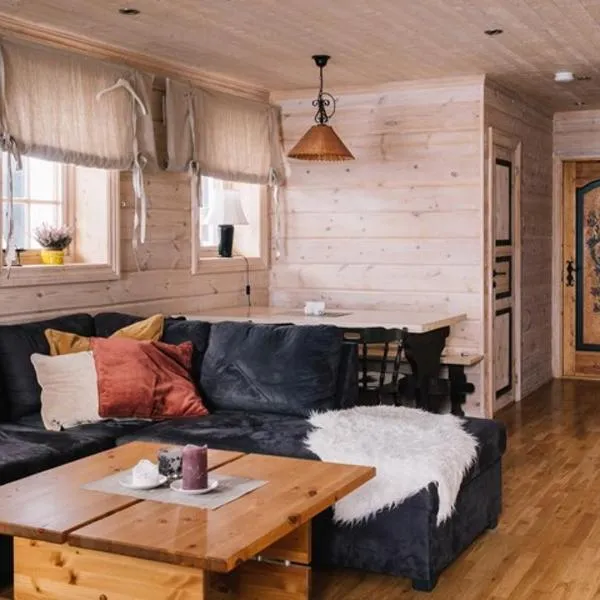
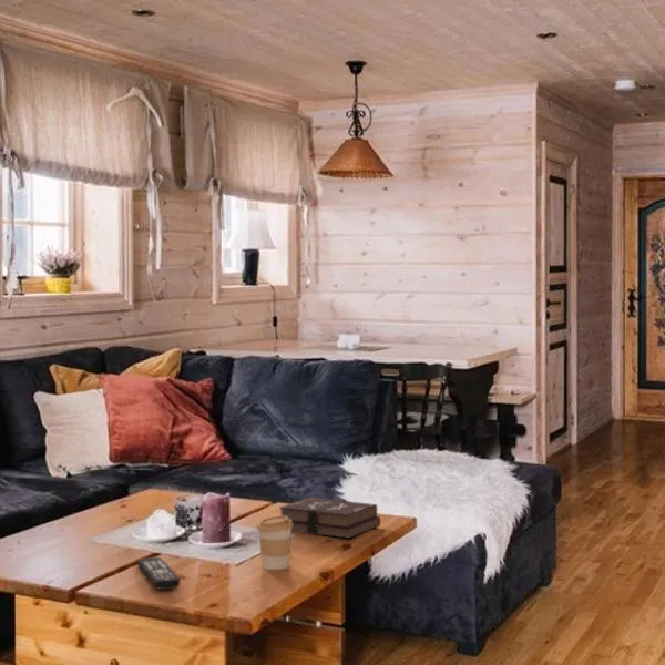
+ hardback book (328, 516)
+ remote control (157, 572)
+ coffee cup (275, 542)
